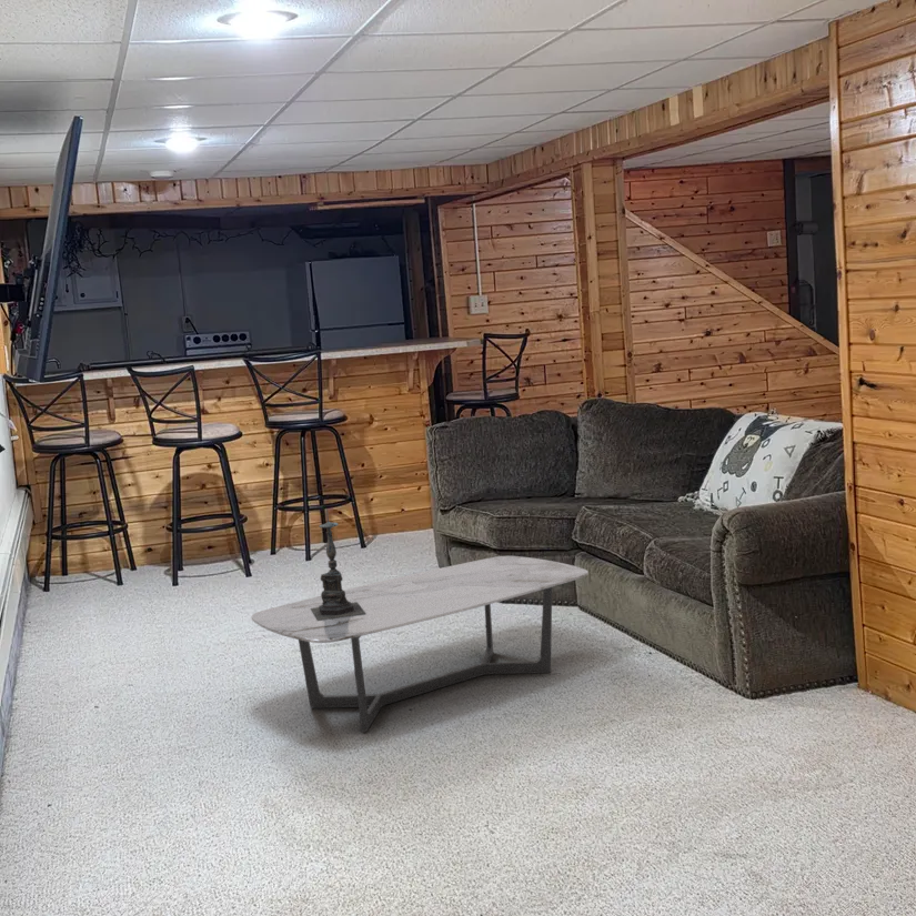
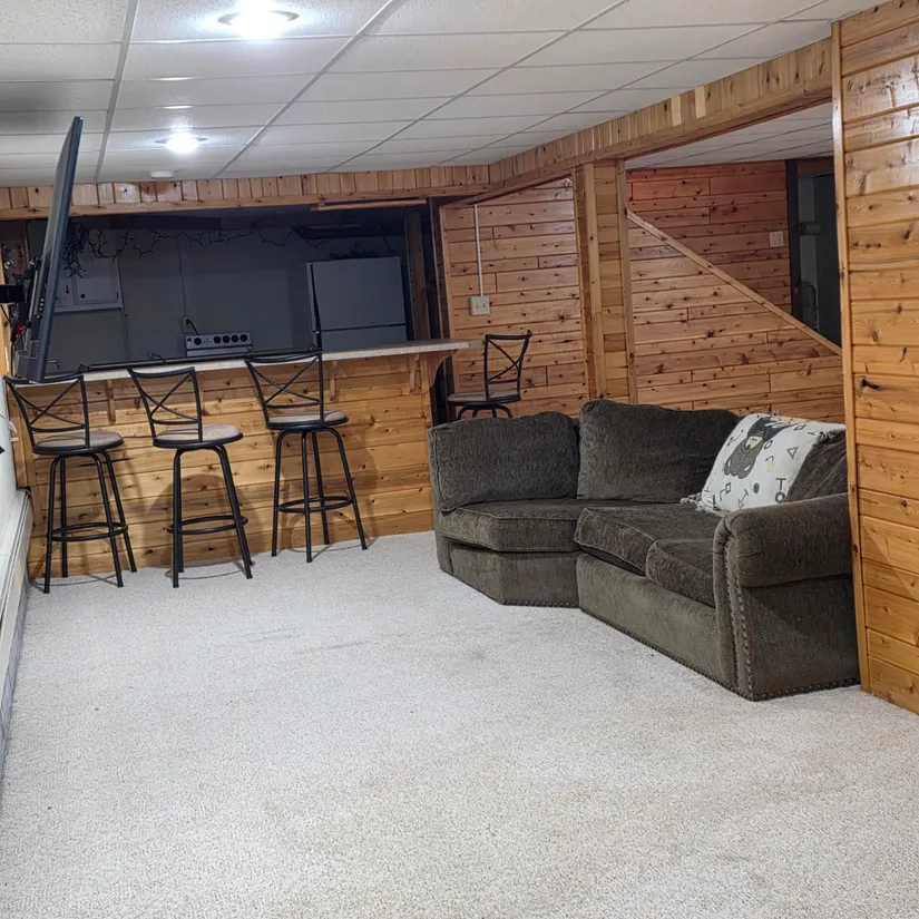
- coffee table (422, 621)
- candle holder (333, 560)
